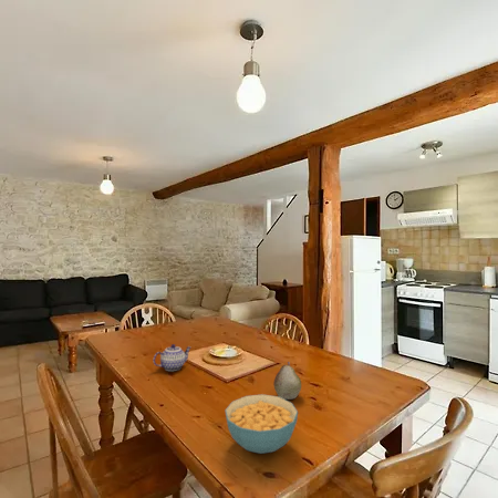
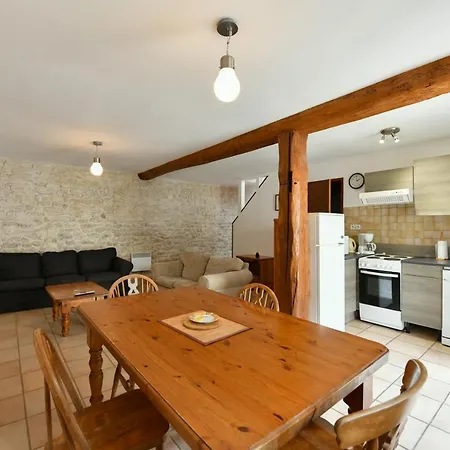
- cereal bowl (261, 428)
- fruit (288, 381)
- teapot (173, 355)
